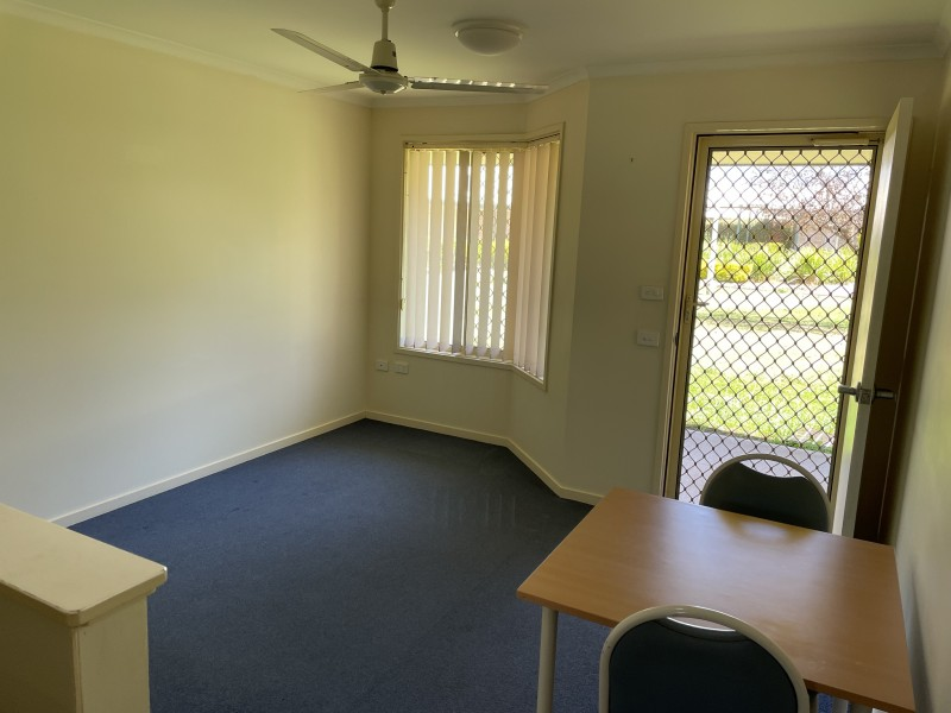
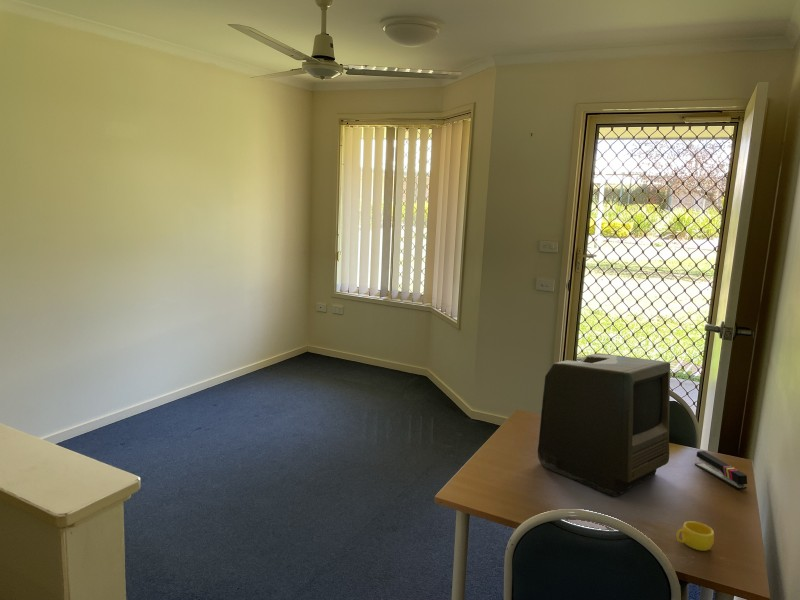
+ monitor (606, 415)
+ cup (693, 536)
+ stapler (720, 469)
